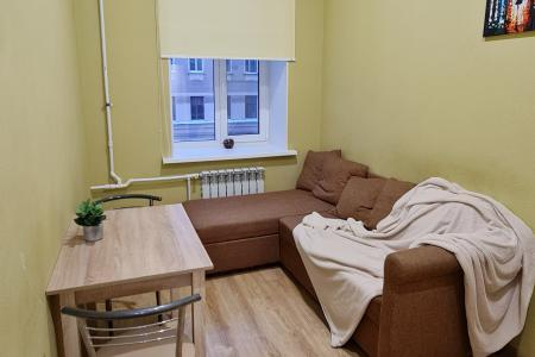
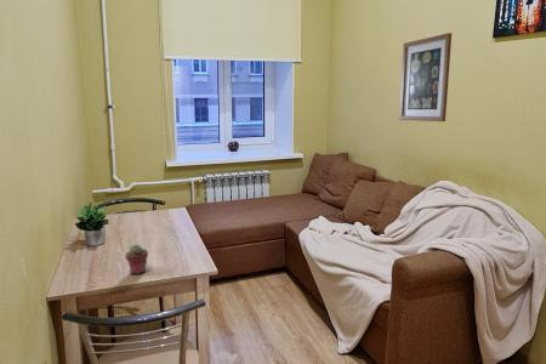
+ potted succulent (136, 257)
+ wall art (422, 80)
